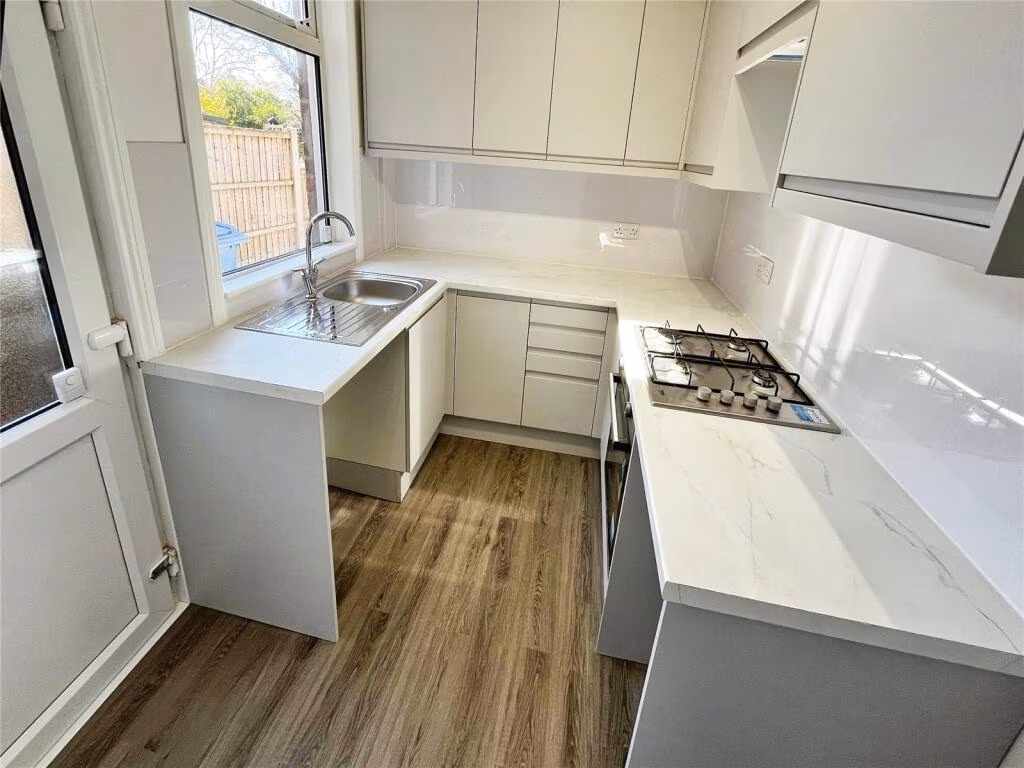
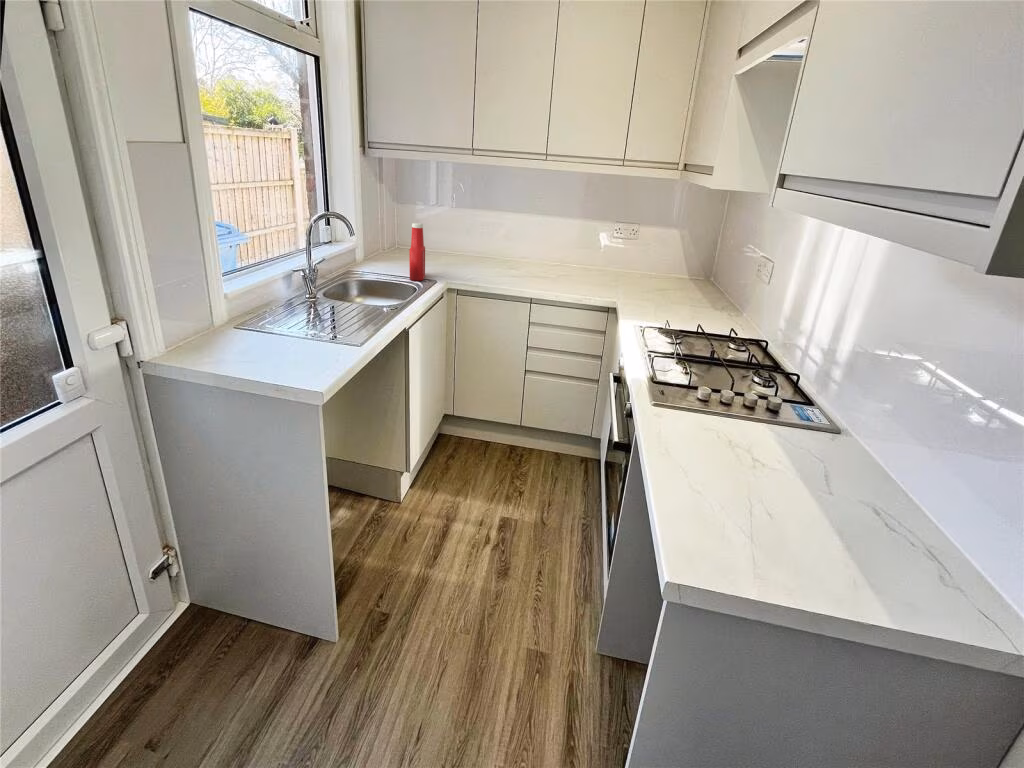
+ soap bottle (417, 251)
